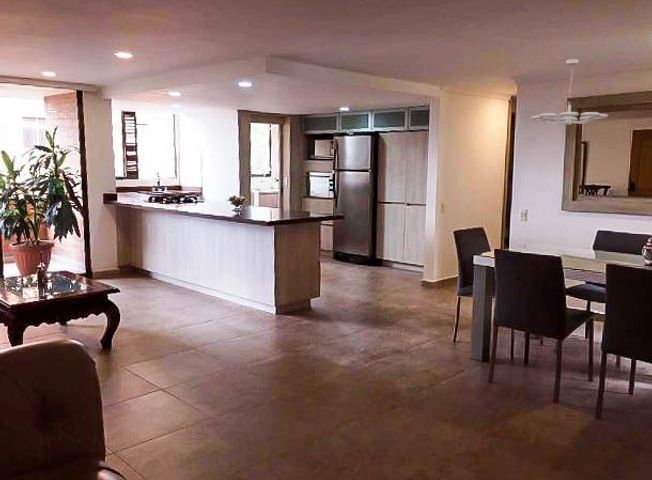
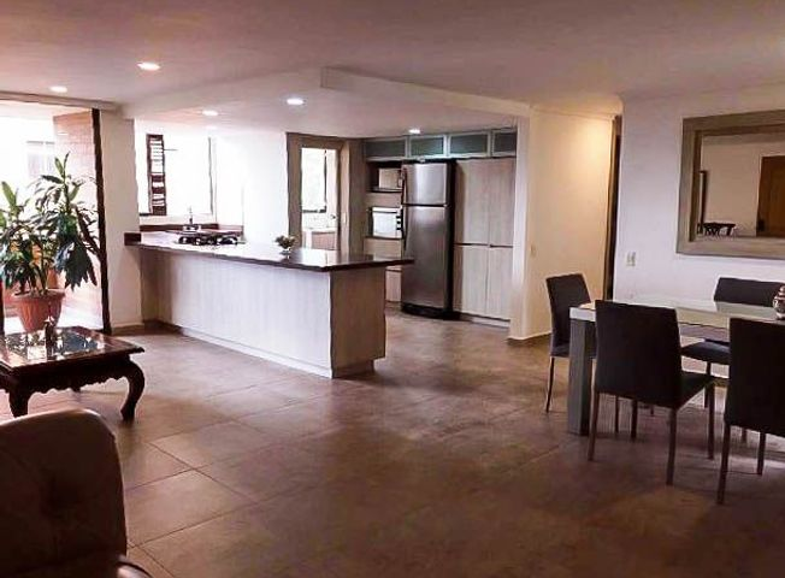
- chandelier (570, 91)
